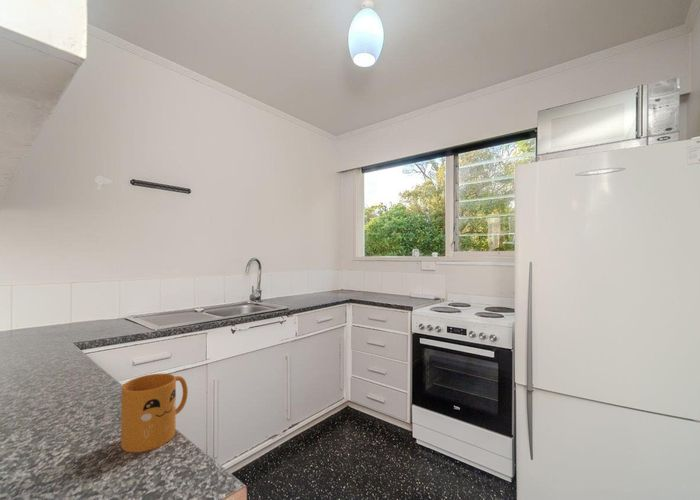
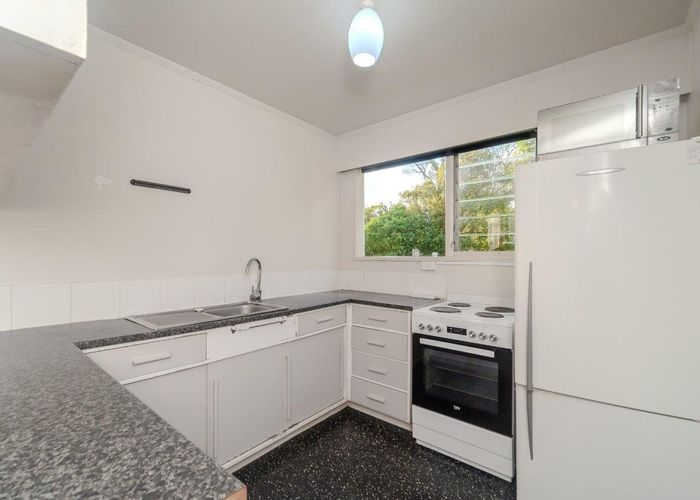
- mug (158, 405)
